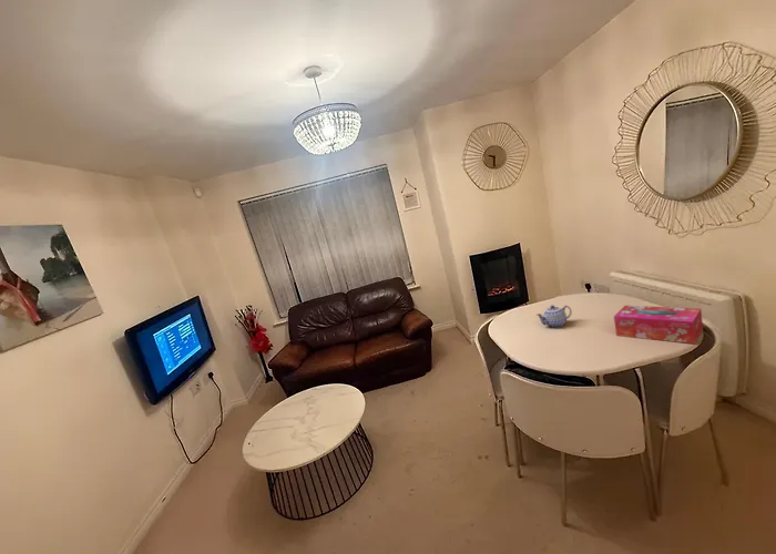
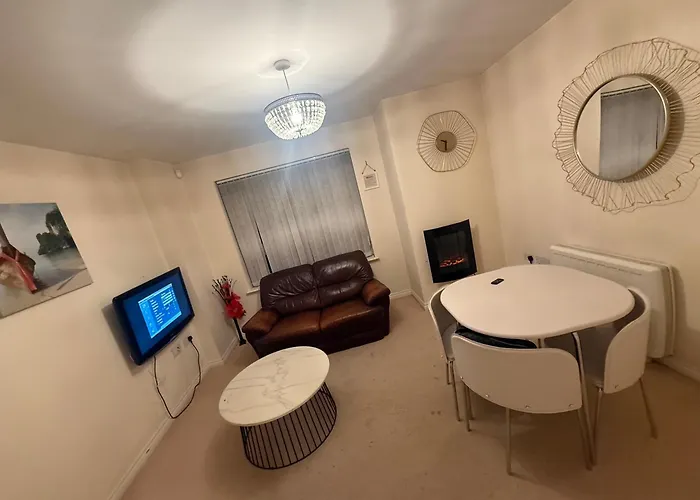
- teapot (553, 315)
- tissue box (656, 322)
